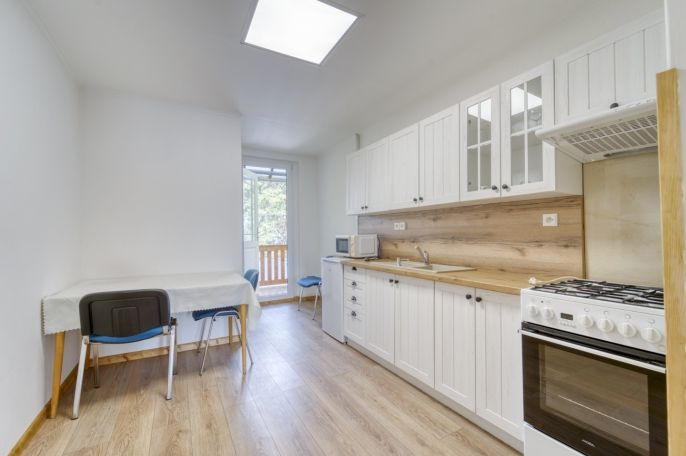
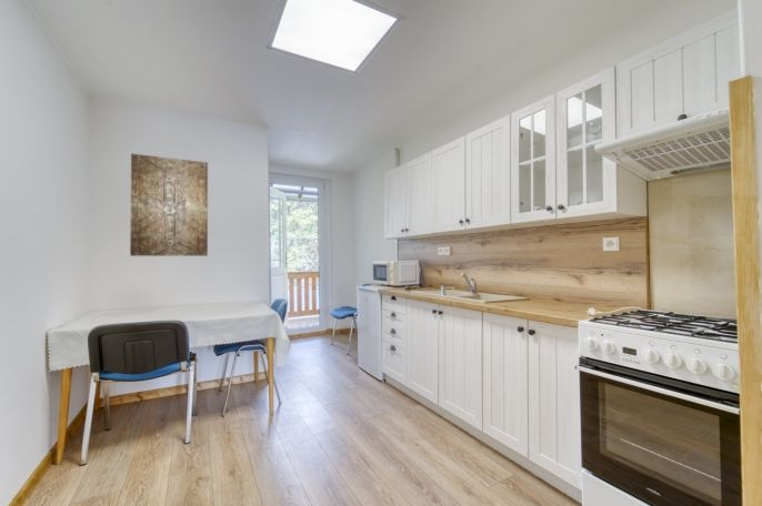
+ wall art (171, 206)
